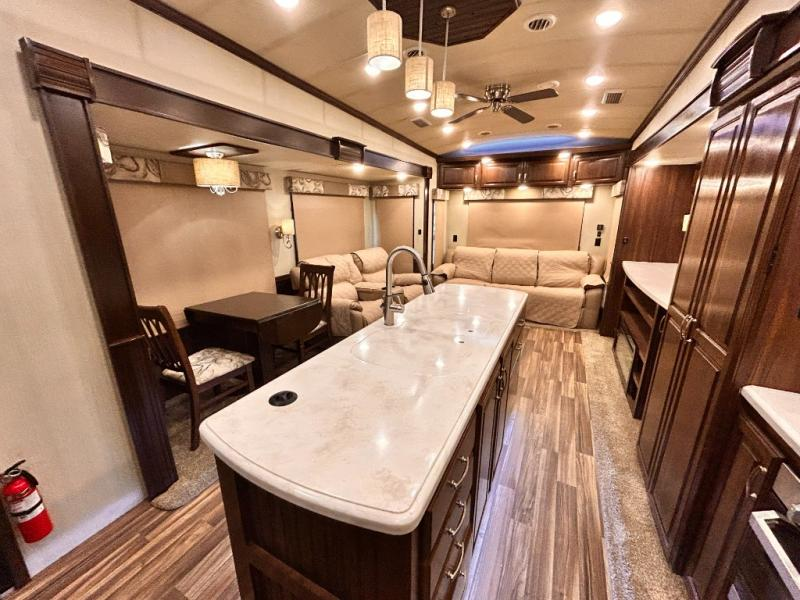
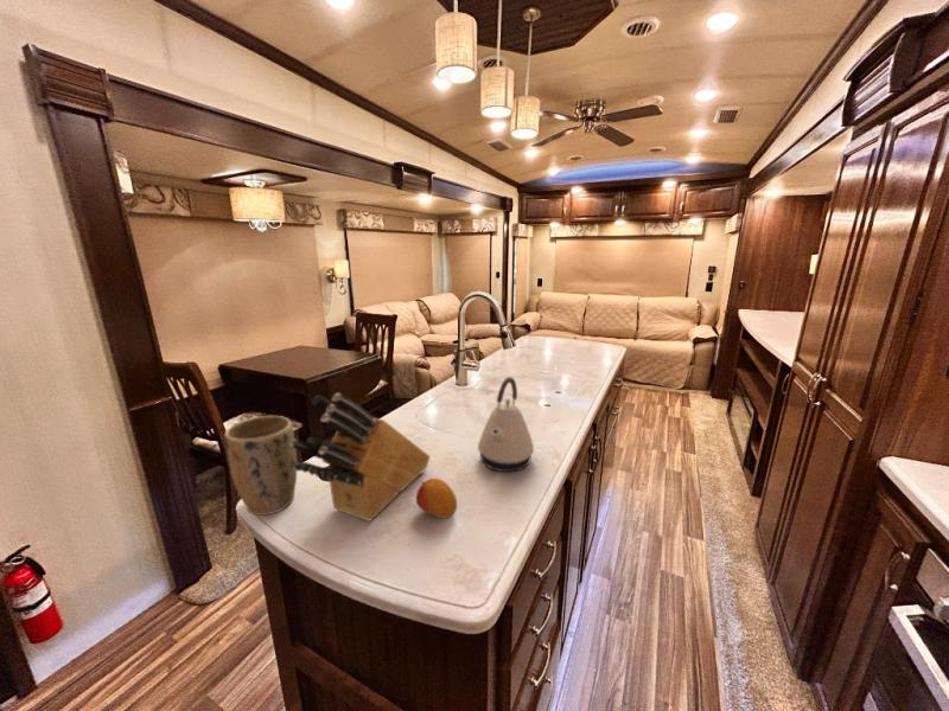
+ plant pot (265, 466)
+ knife block (369, 438)
+ kettle (505, 421)
+ fruit (437, 498)
